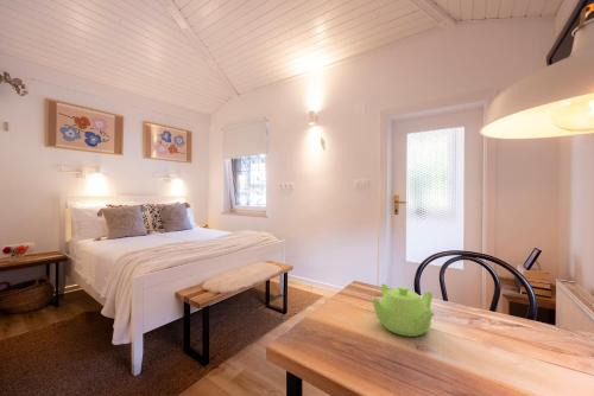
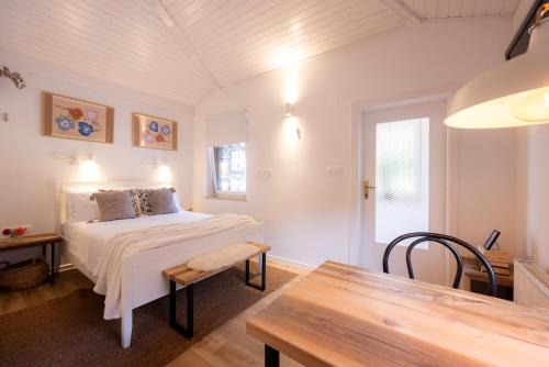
- teapot (403, 306)
